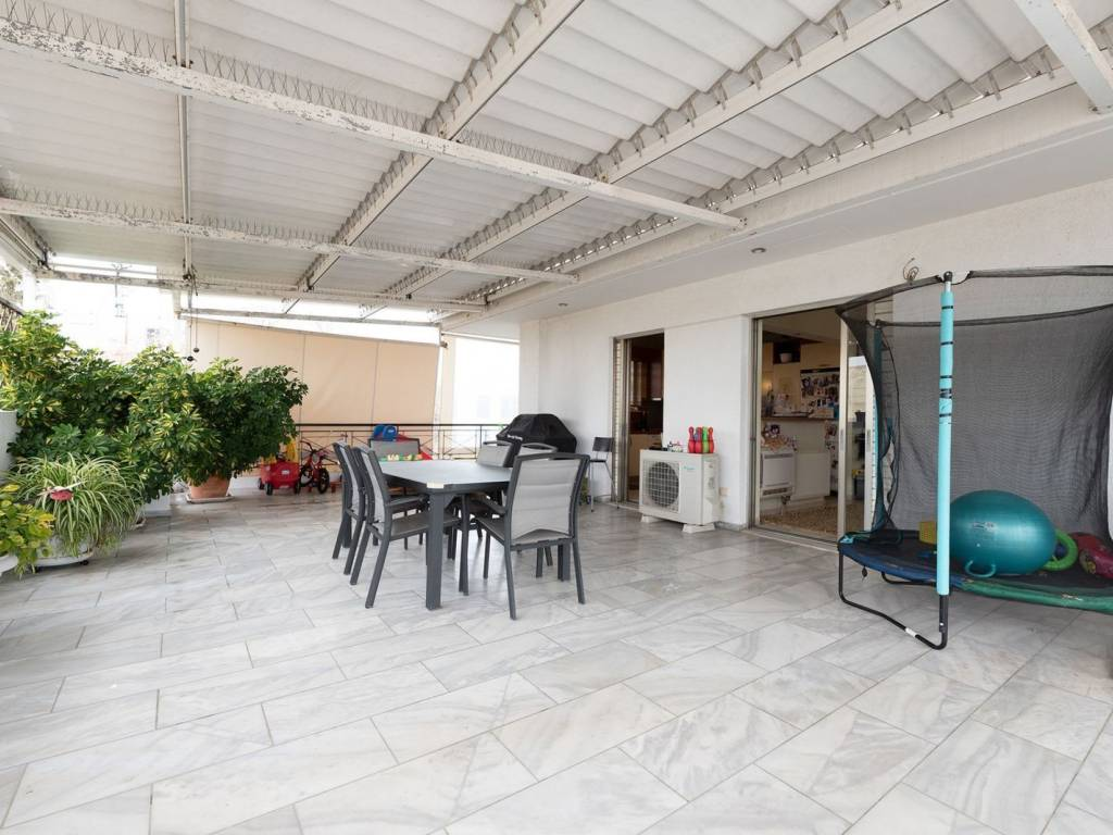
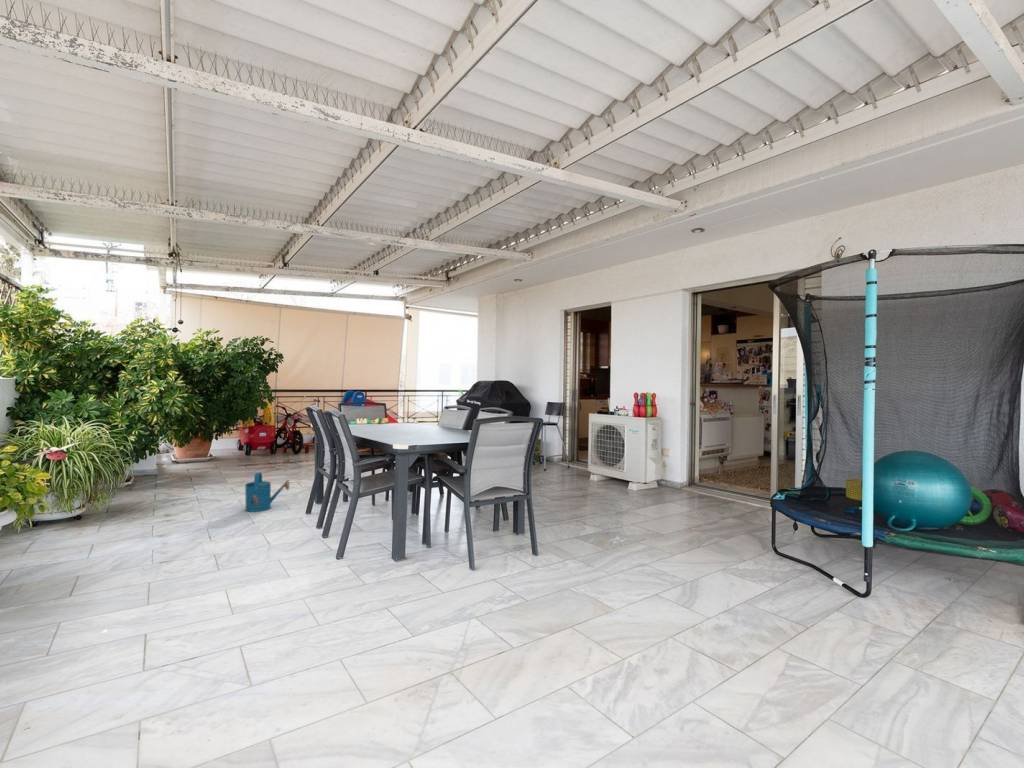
+ watering can (267, 490)
